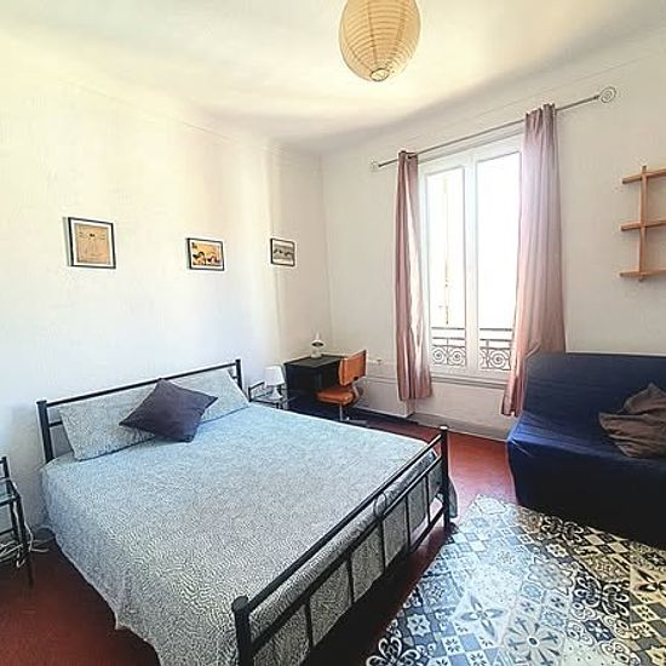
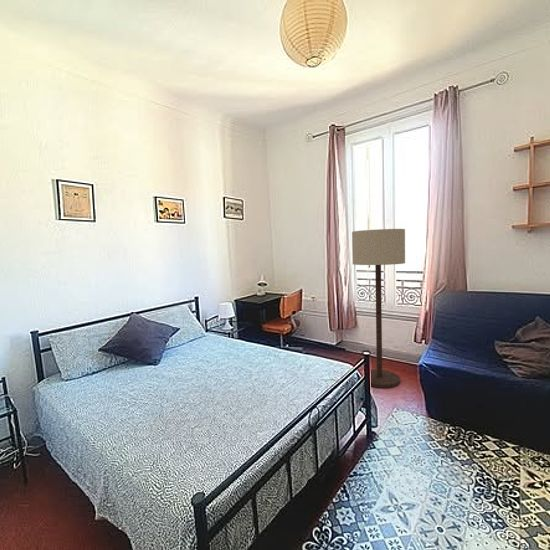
+ floor lamp (378, 306)
